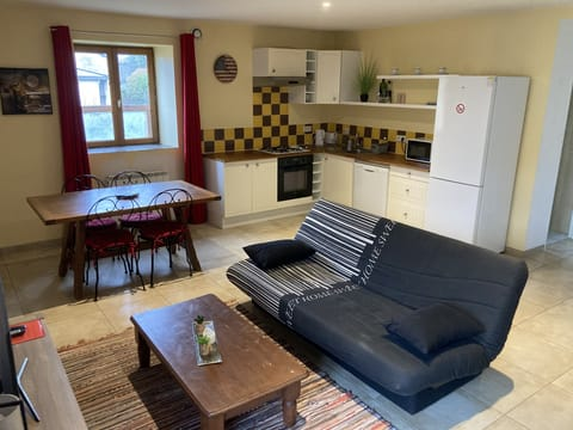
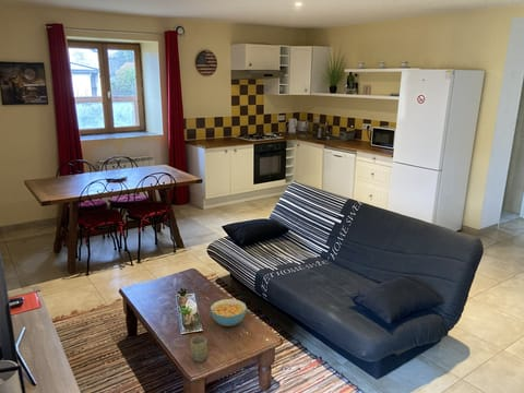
+ cup (199, 348)
+ cereal bowl (228, 315)
